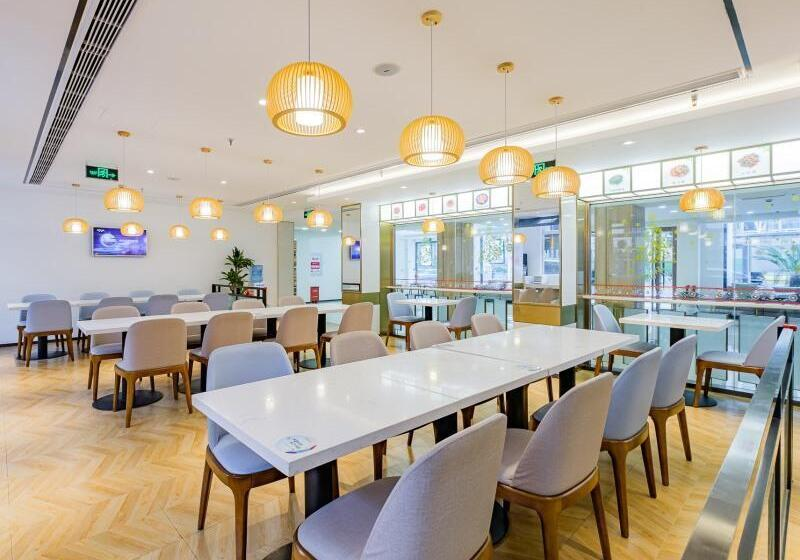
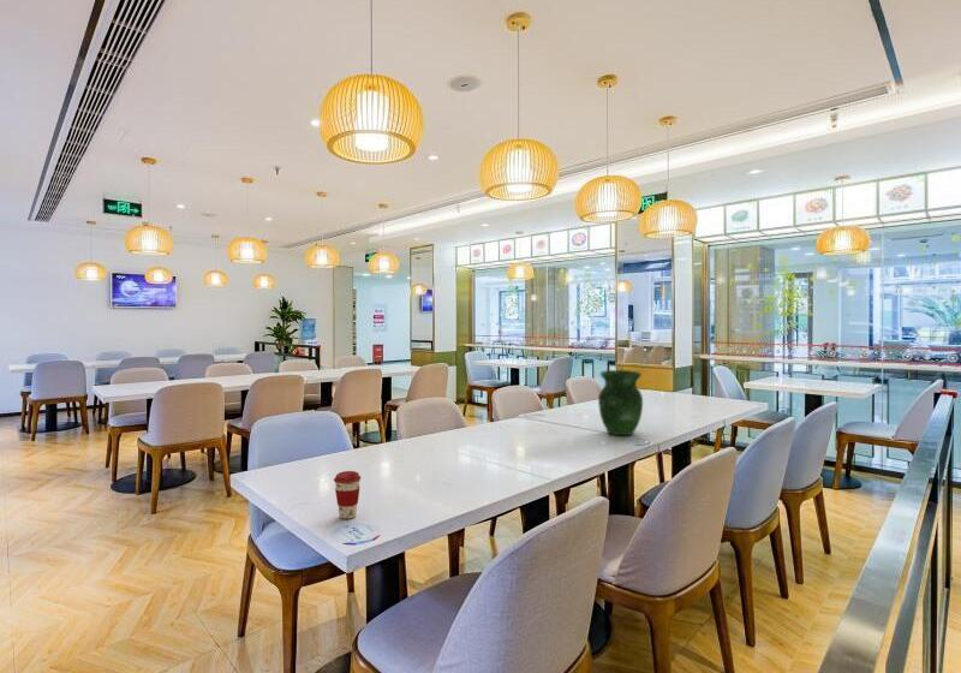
+ coffee cup (347, 494)
+ vase (620, 401)
